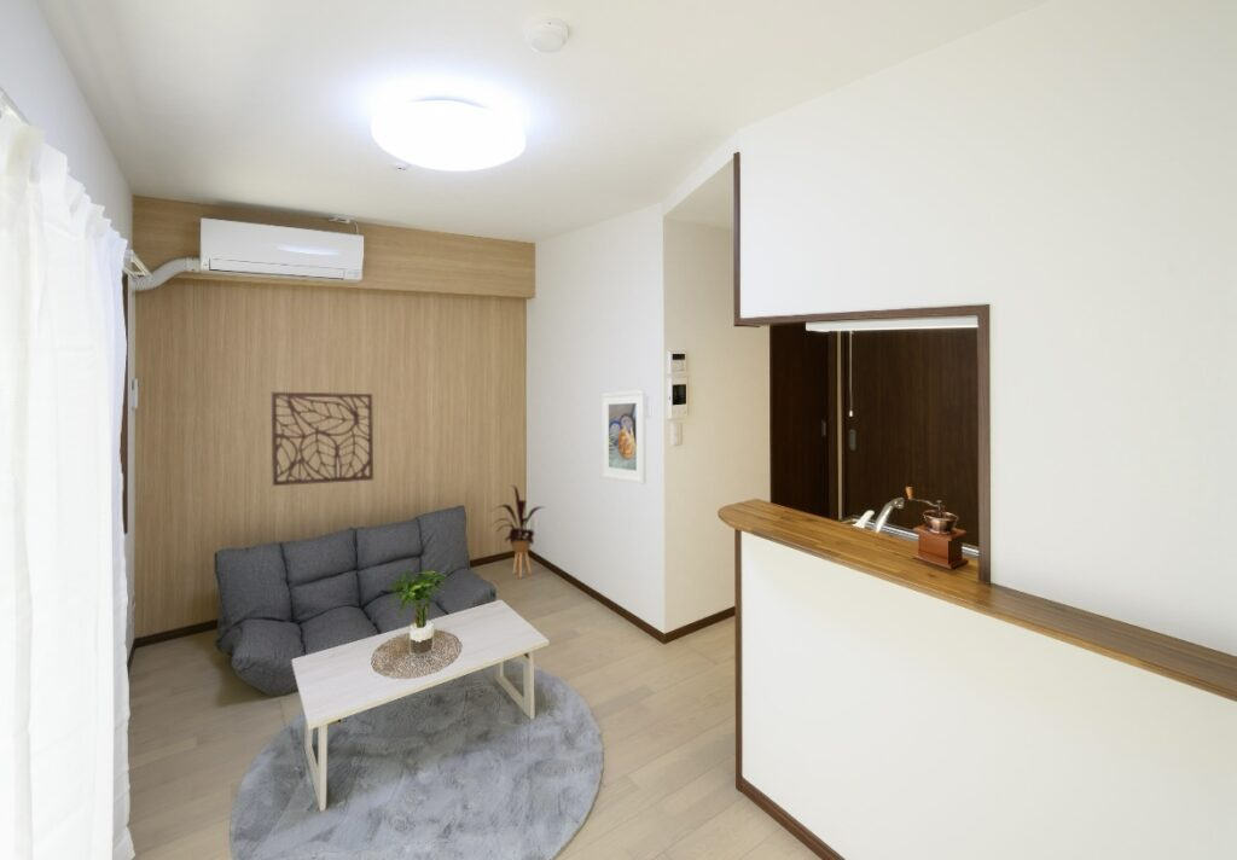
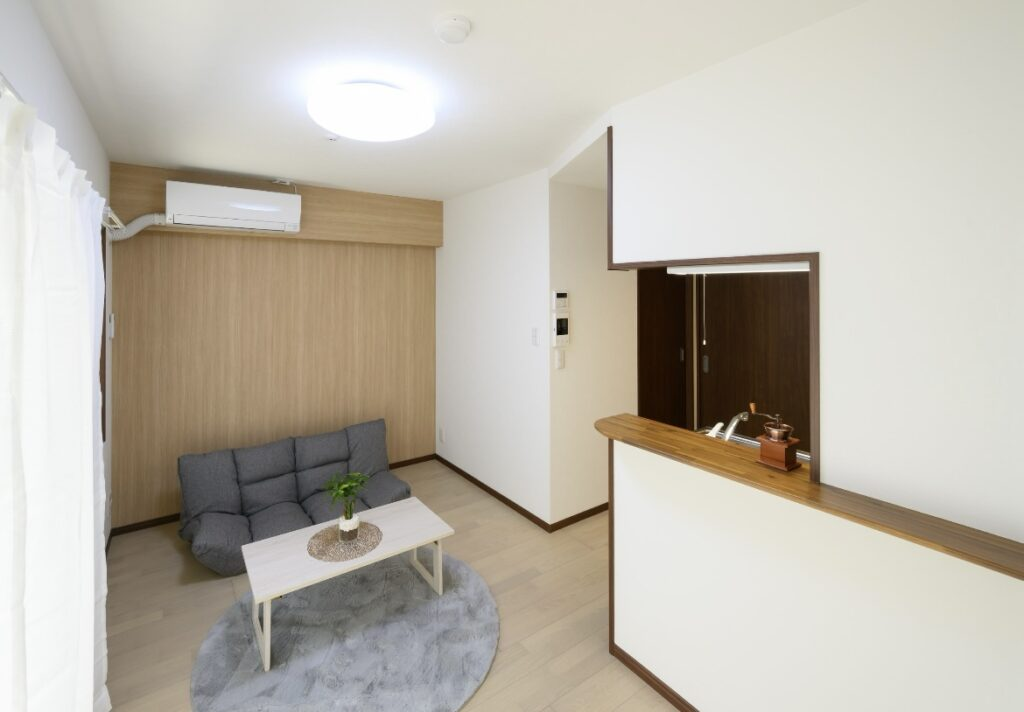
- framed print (622, 436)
- decorative wall panel (324, 435)
- house plant (516, 529)
